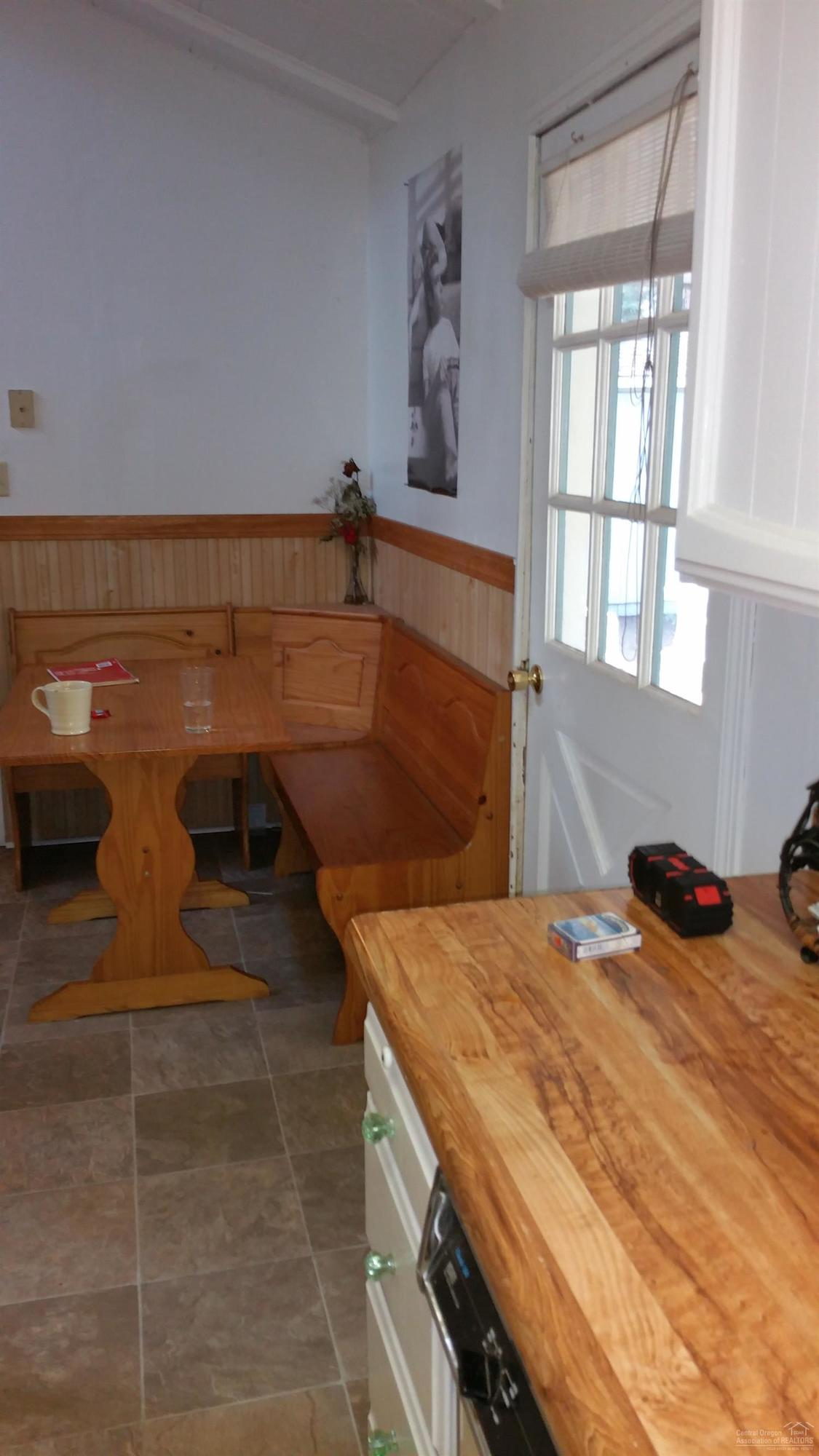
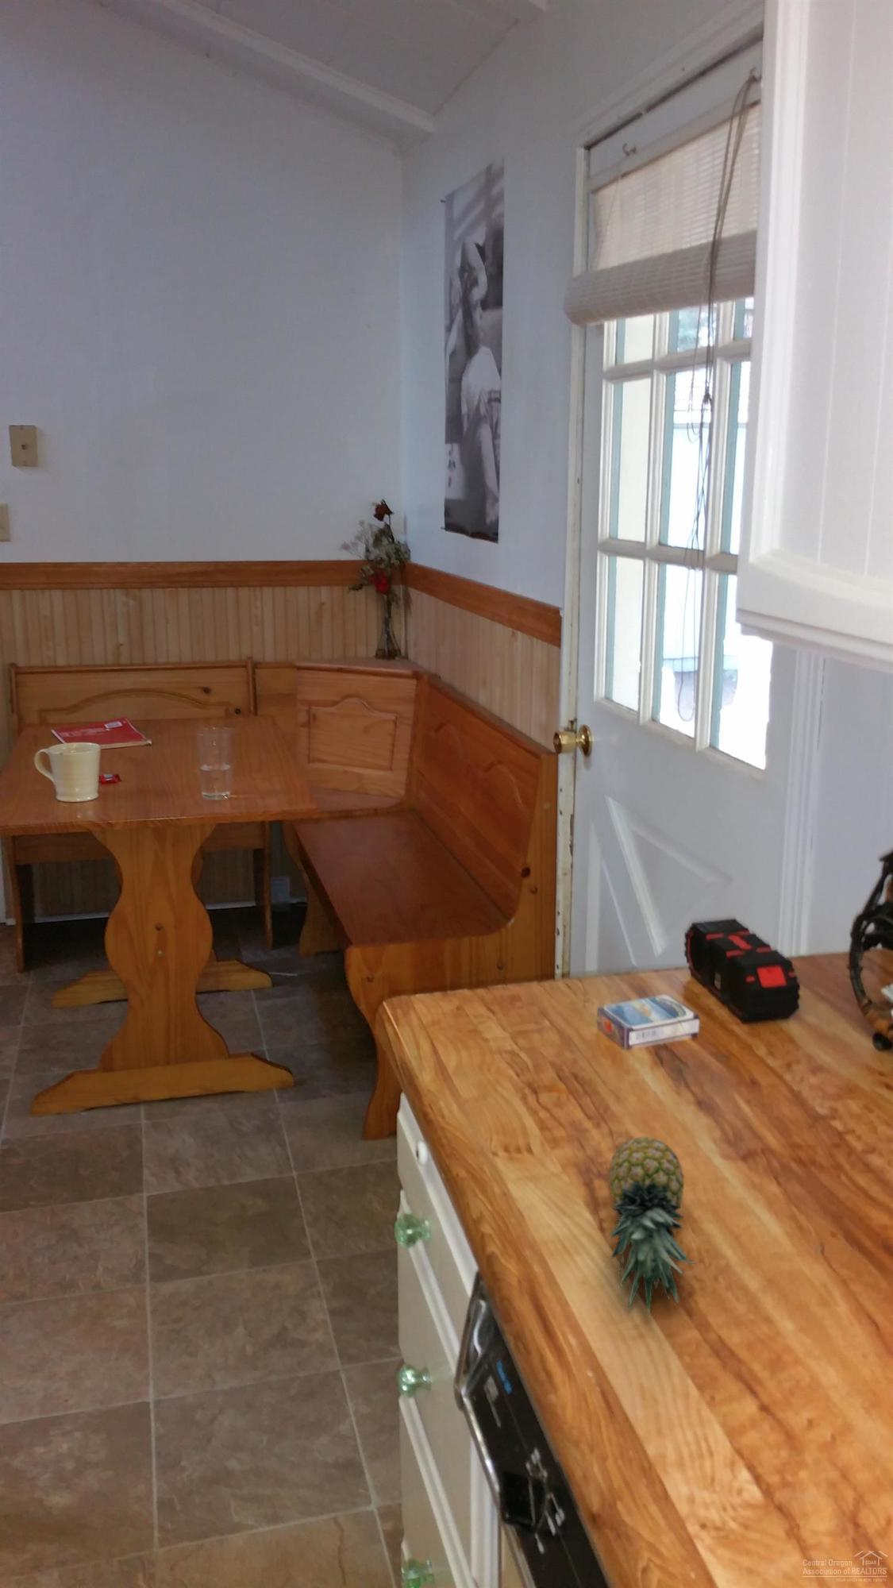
+ fruit (650, 1214)
